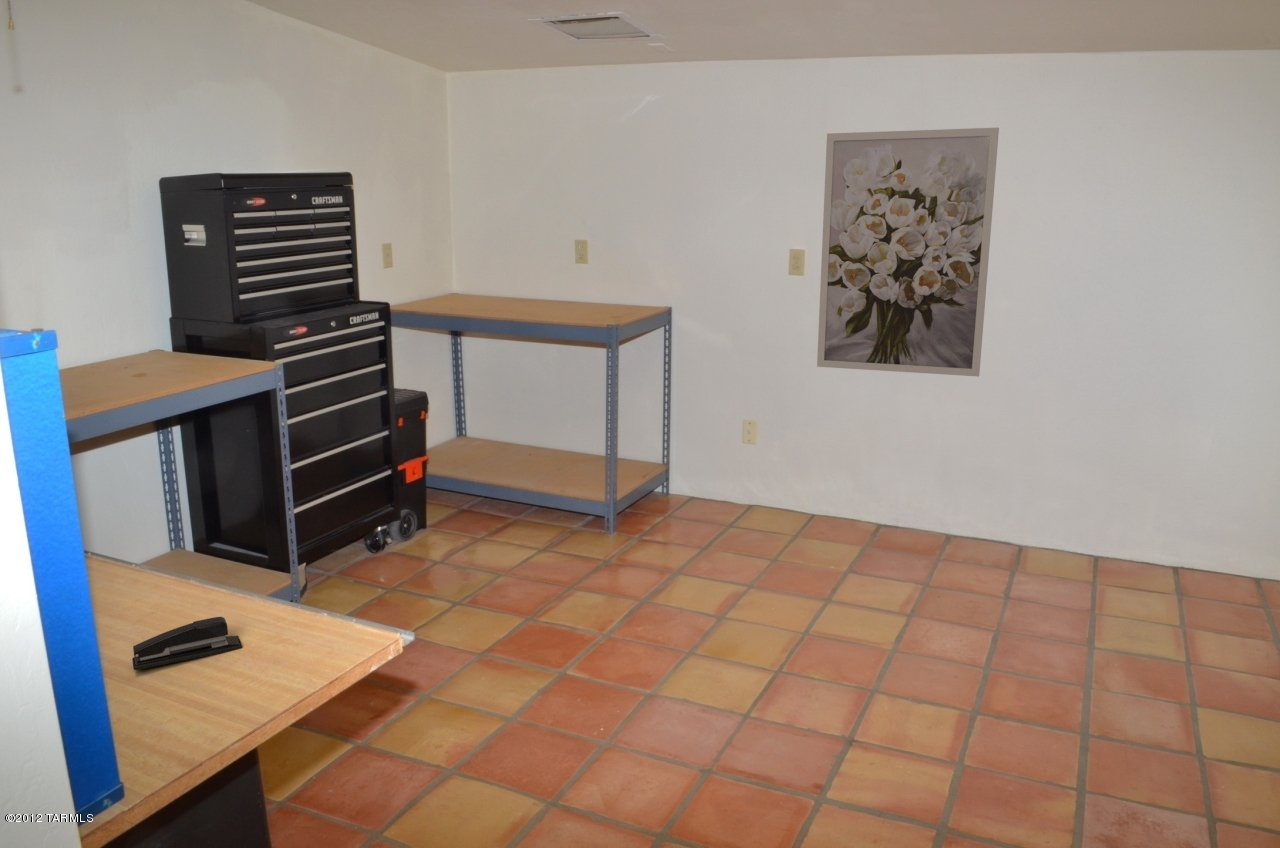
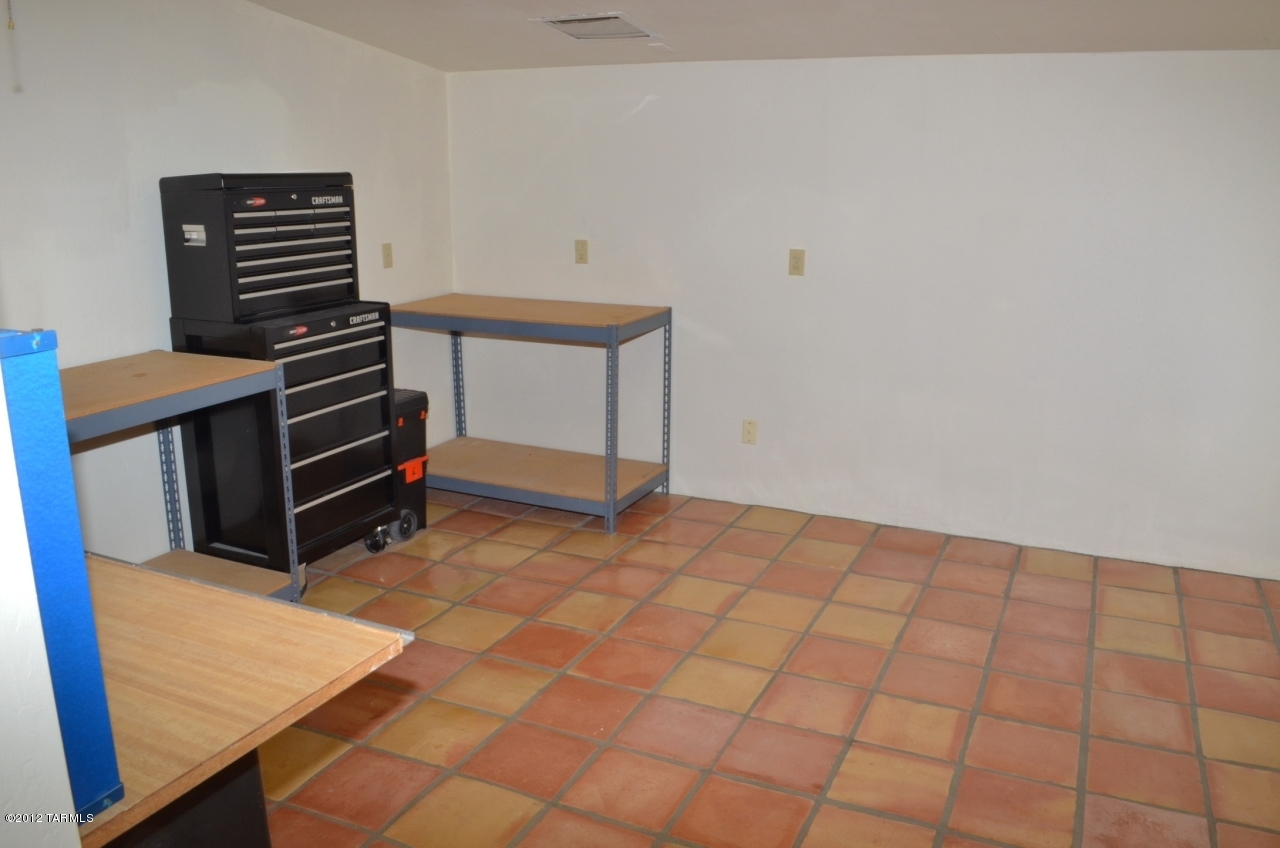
- stapler (186, 640)
- wall art (902, 254)
